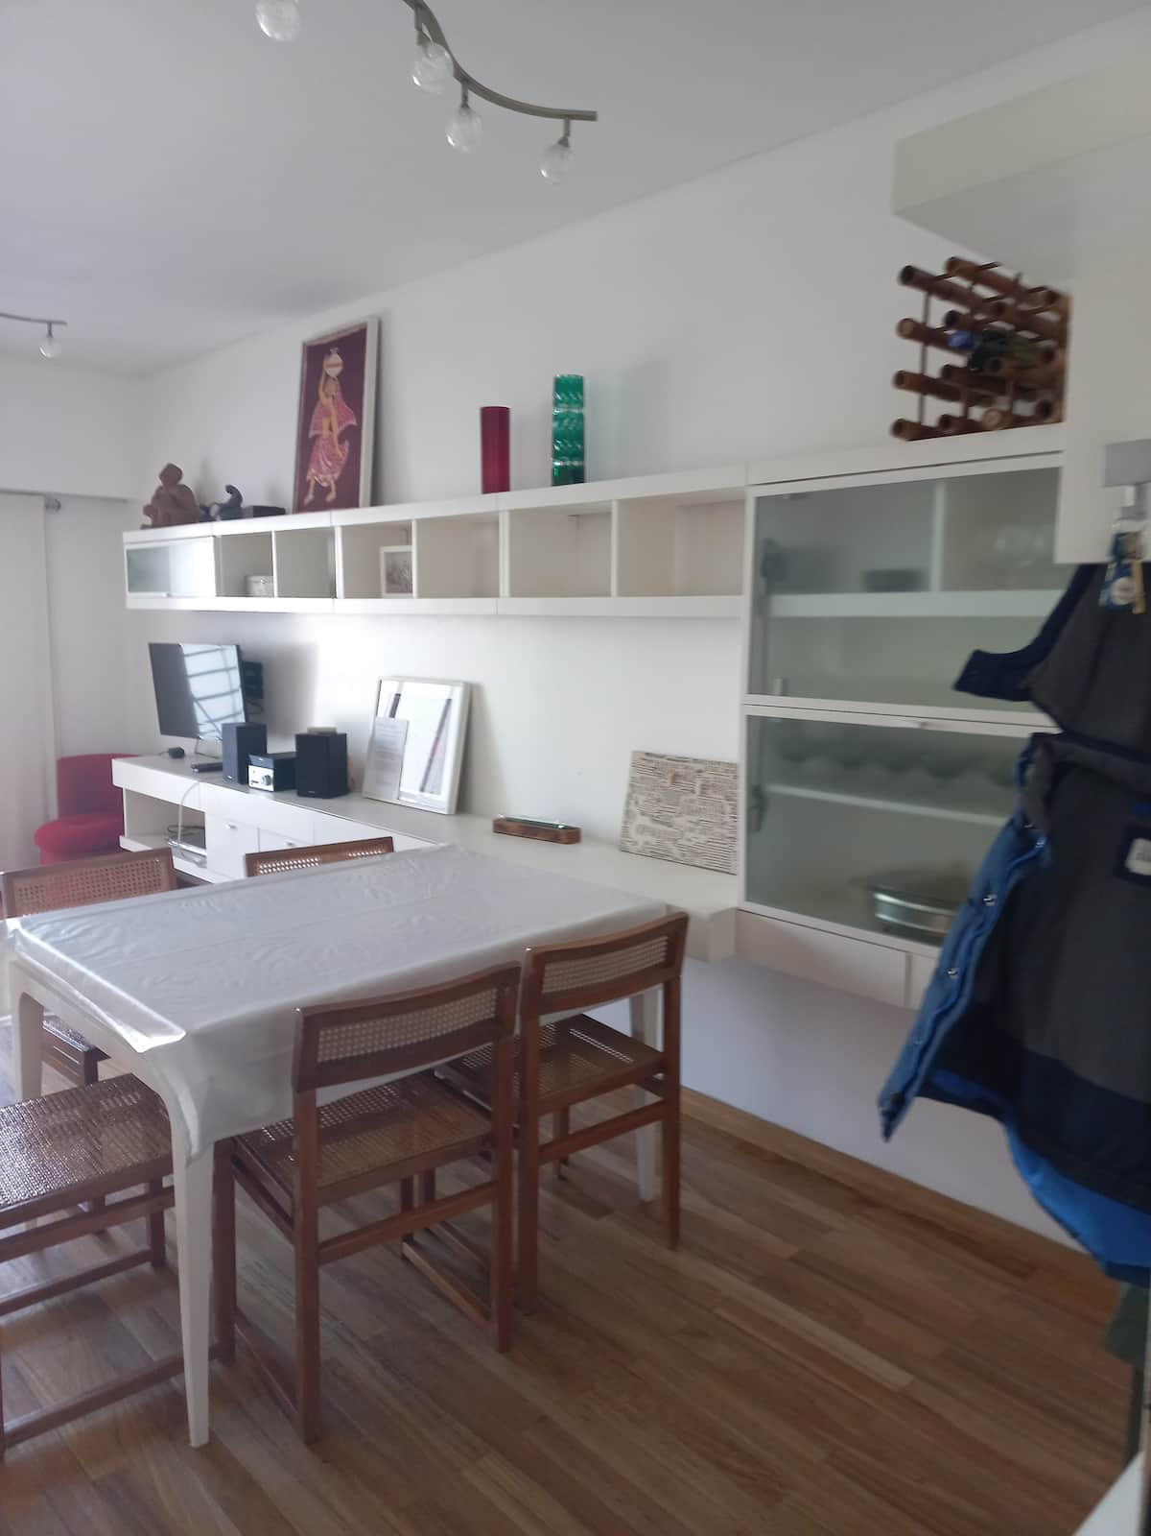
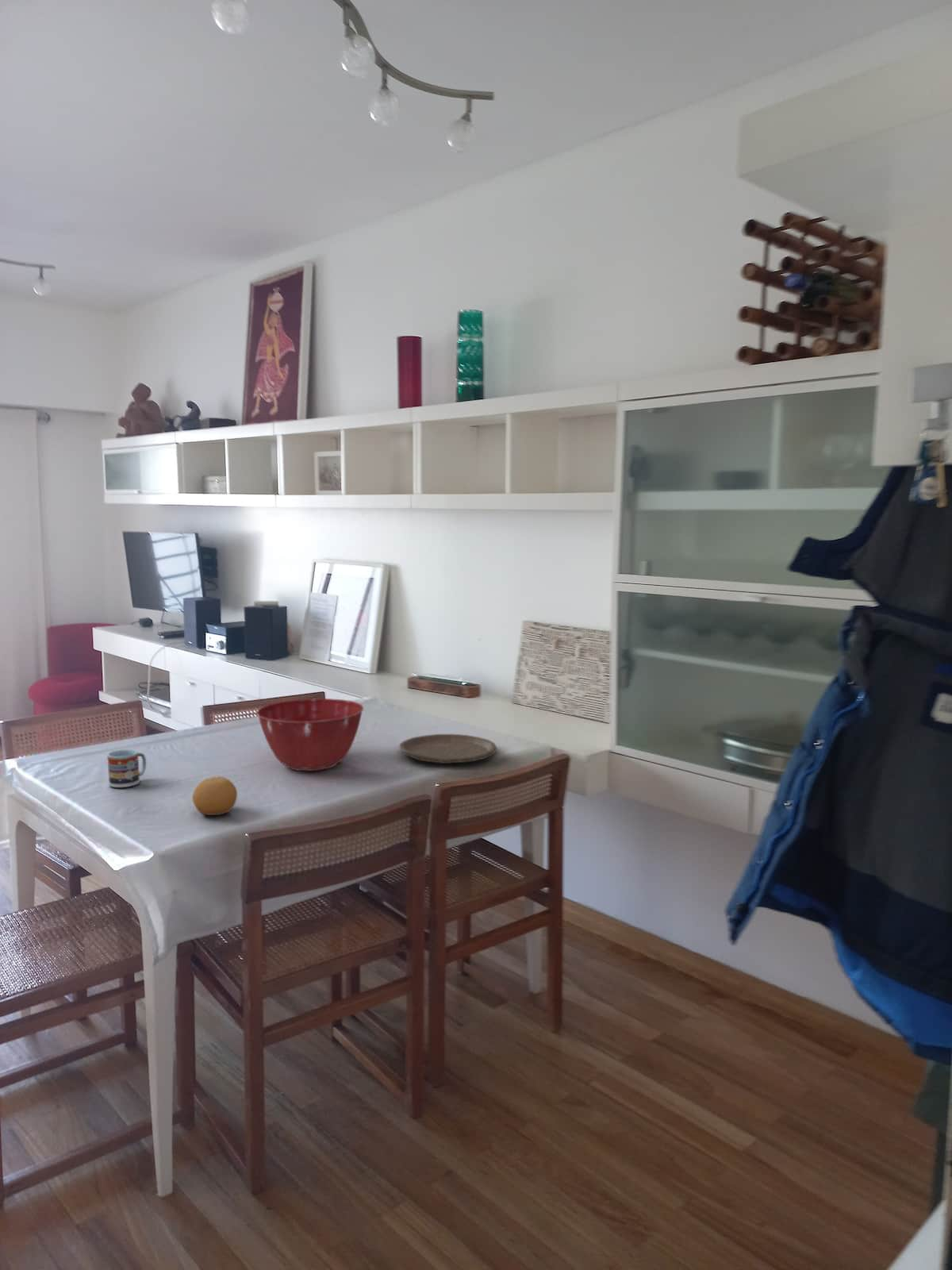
+ mixing bowl (310, 736)
+ cup (128, 767)
+ plate (447, 749)
+ fruit (214, 795)
